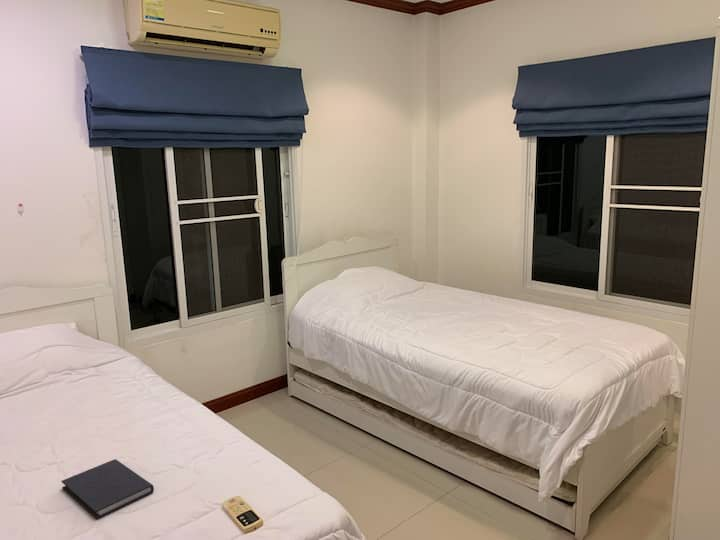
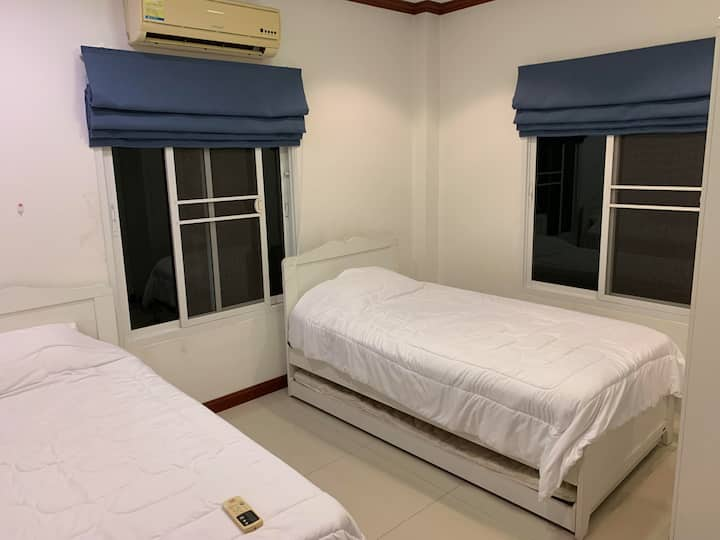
- diary (107, 486)
